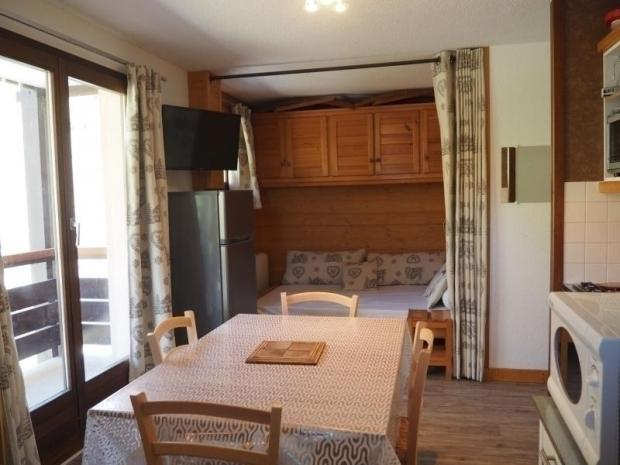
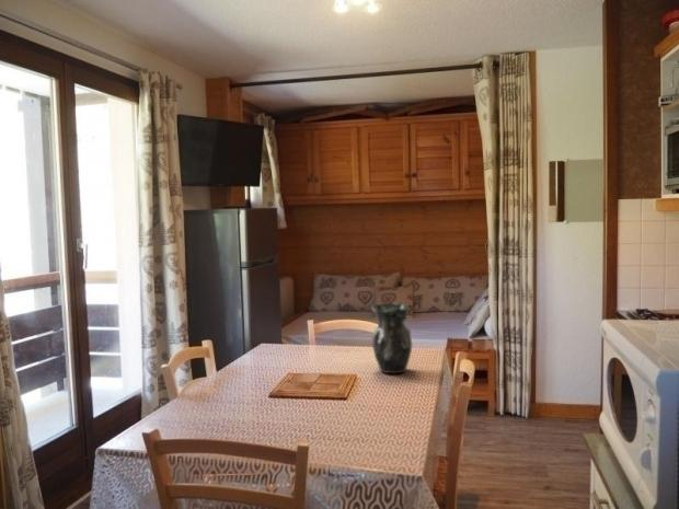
+ vase (391, 337)
